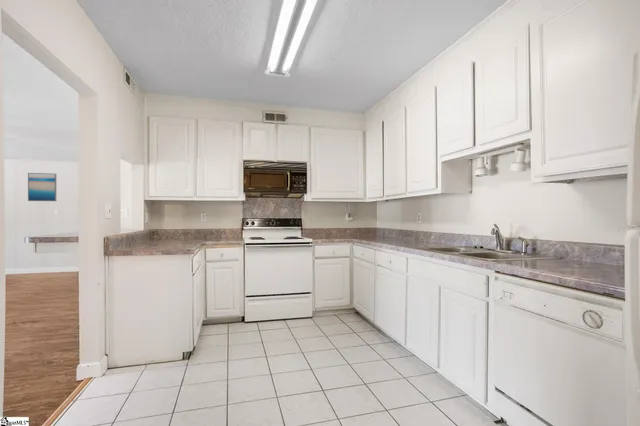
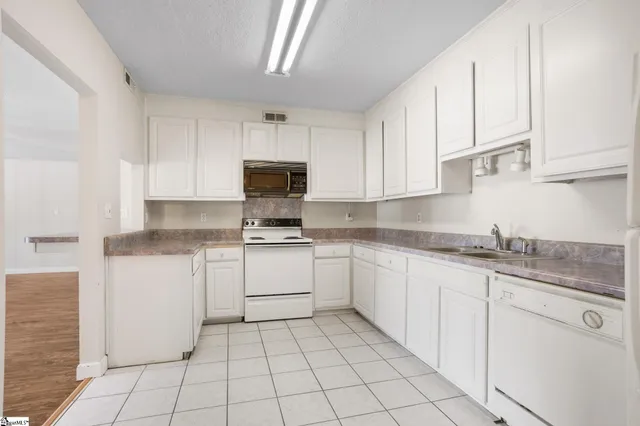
- wall art (42, 187)
